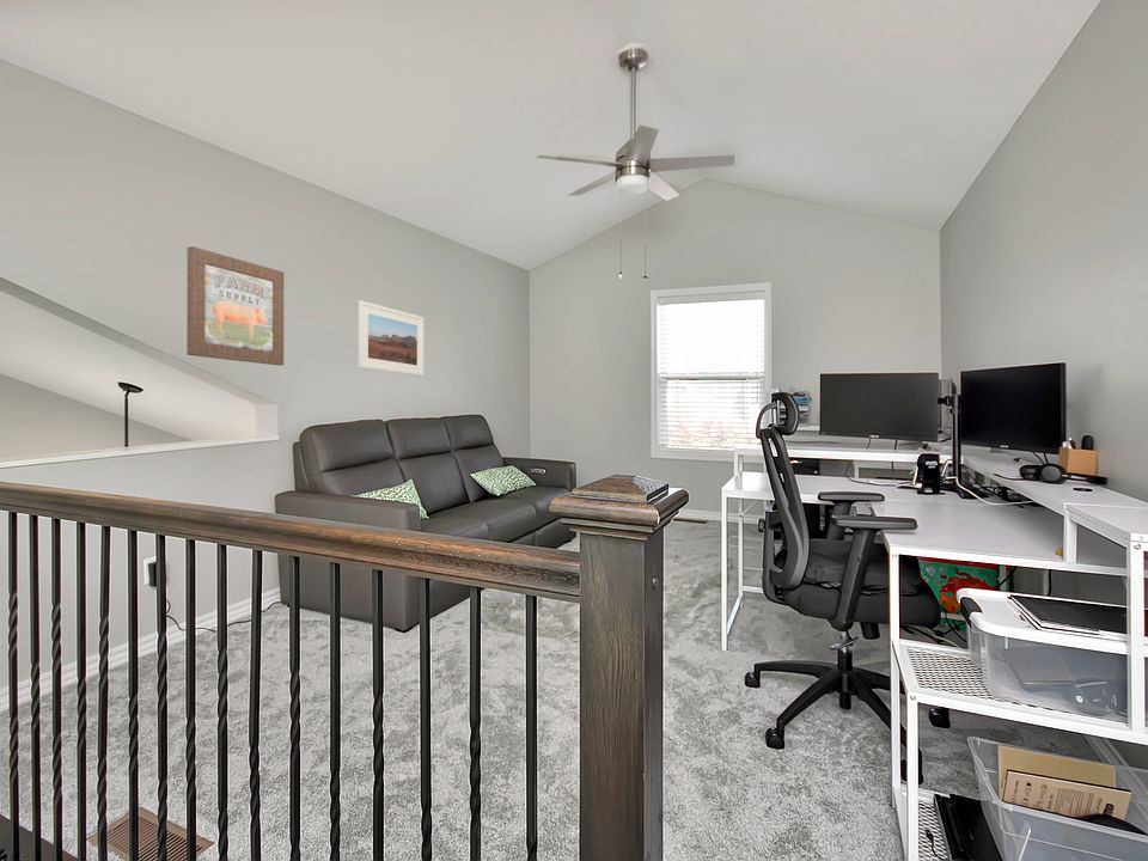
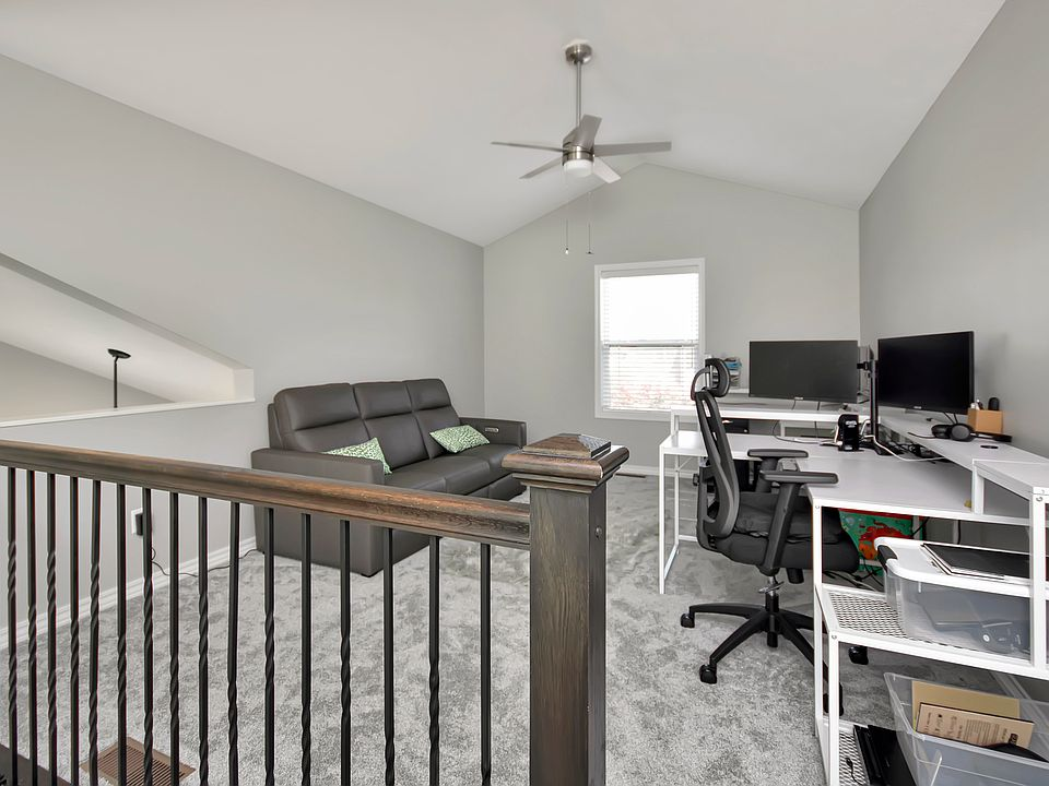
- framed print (392, 341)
- wall art (238, 310)
